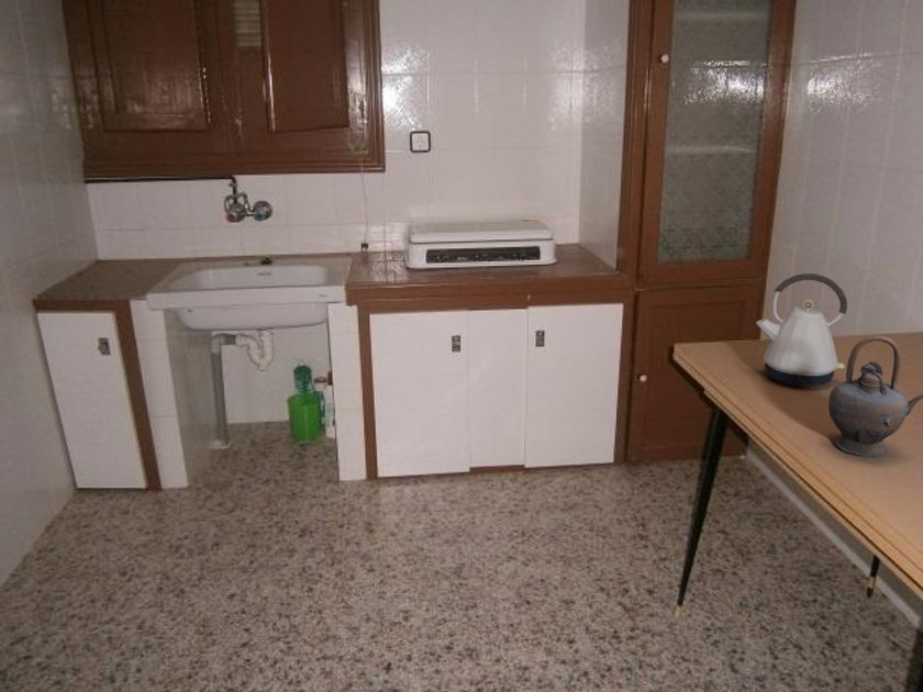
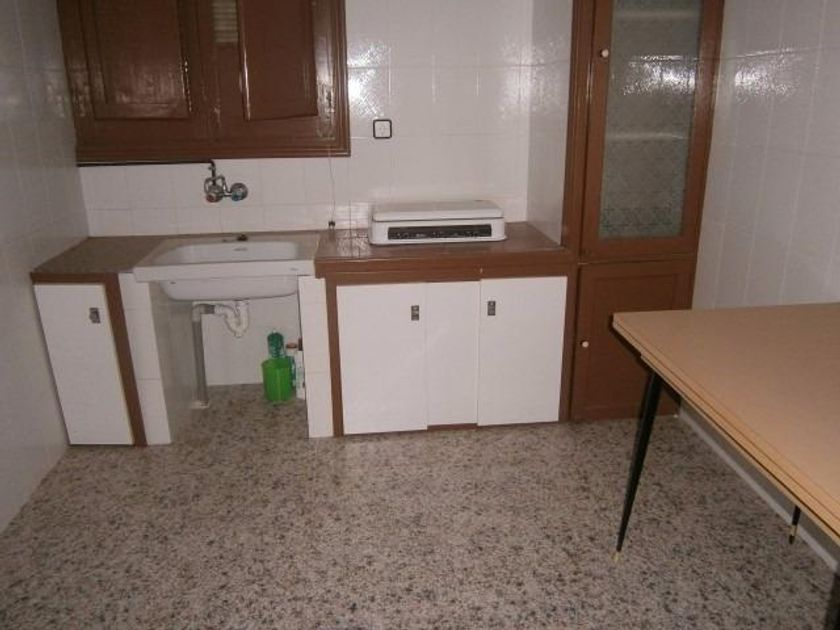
- kettle (801, 326)
- teapot (877, 395)
